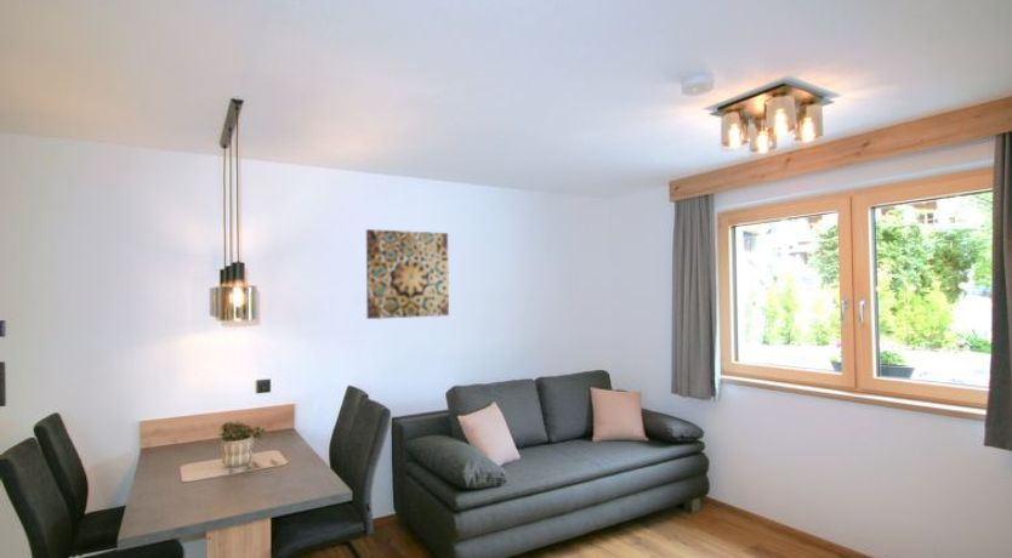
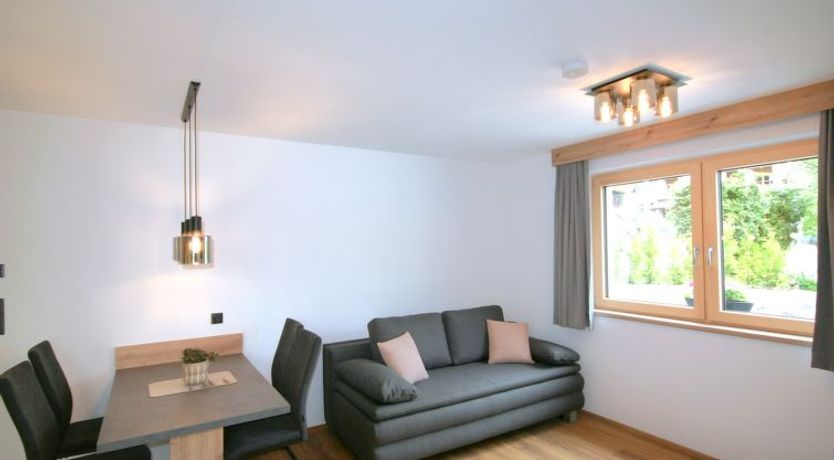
- wall art (409, 274)
